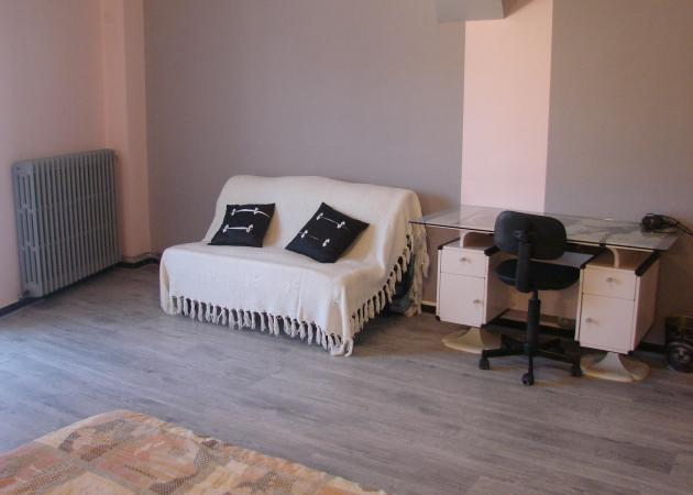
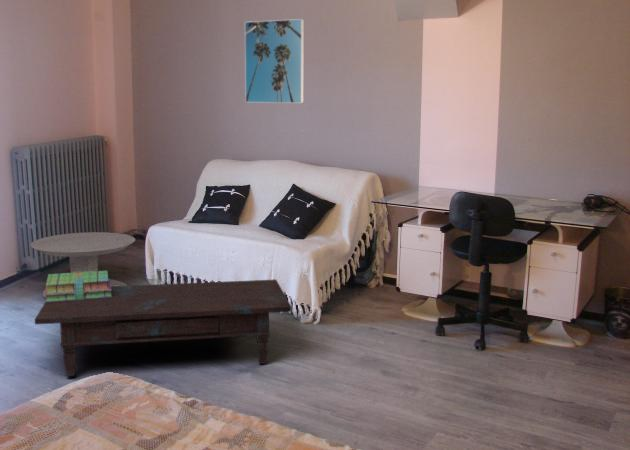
+ stack of books (78, 284)
+ side table (85, 266)
+ coffee table (168, 325)
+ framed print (273, 62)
